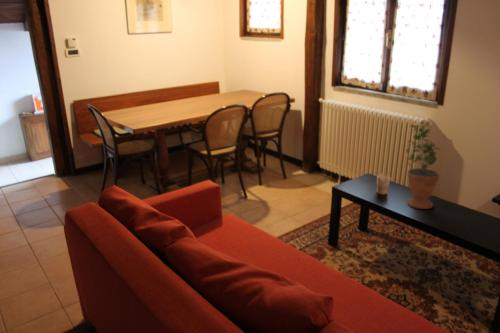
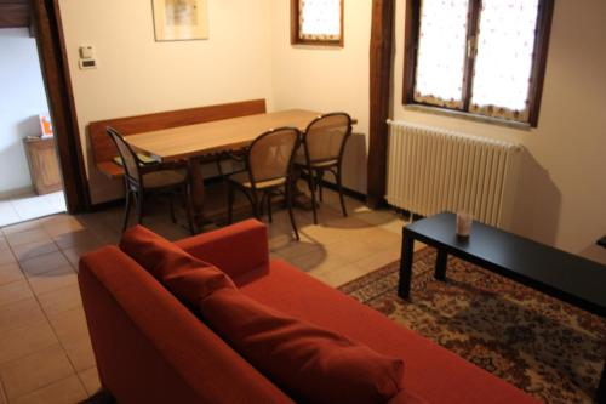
- potted plant (419, 163)
